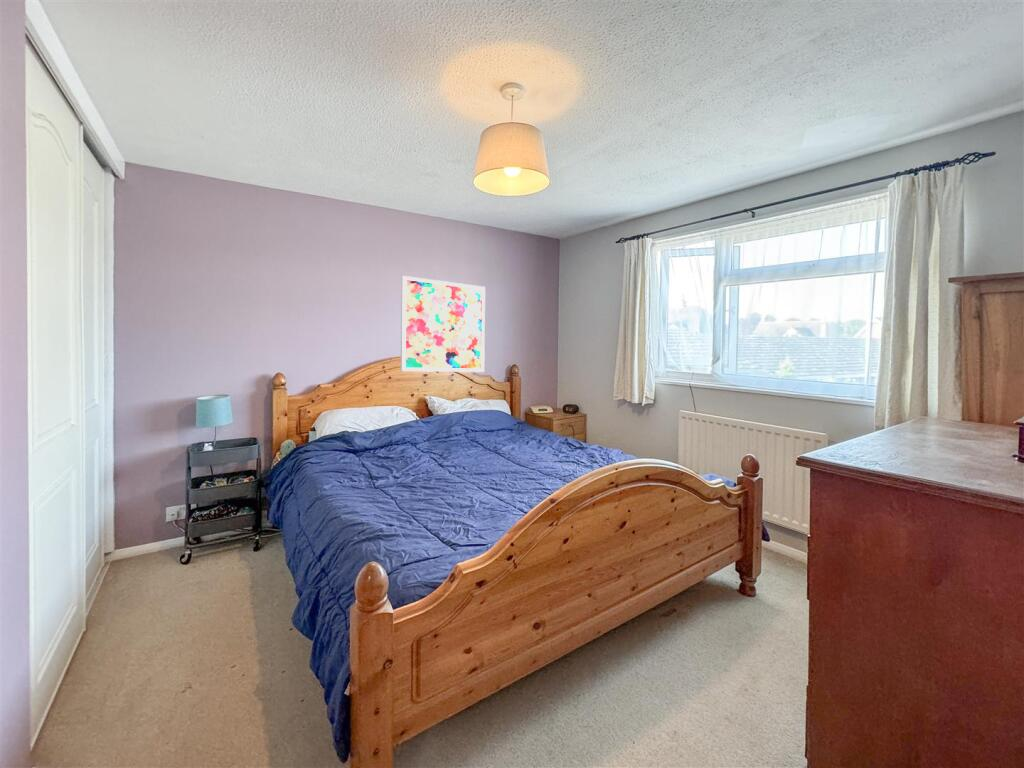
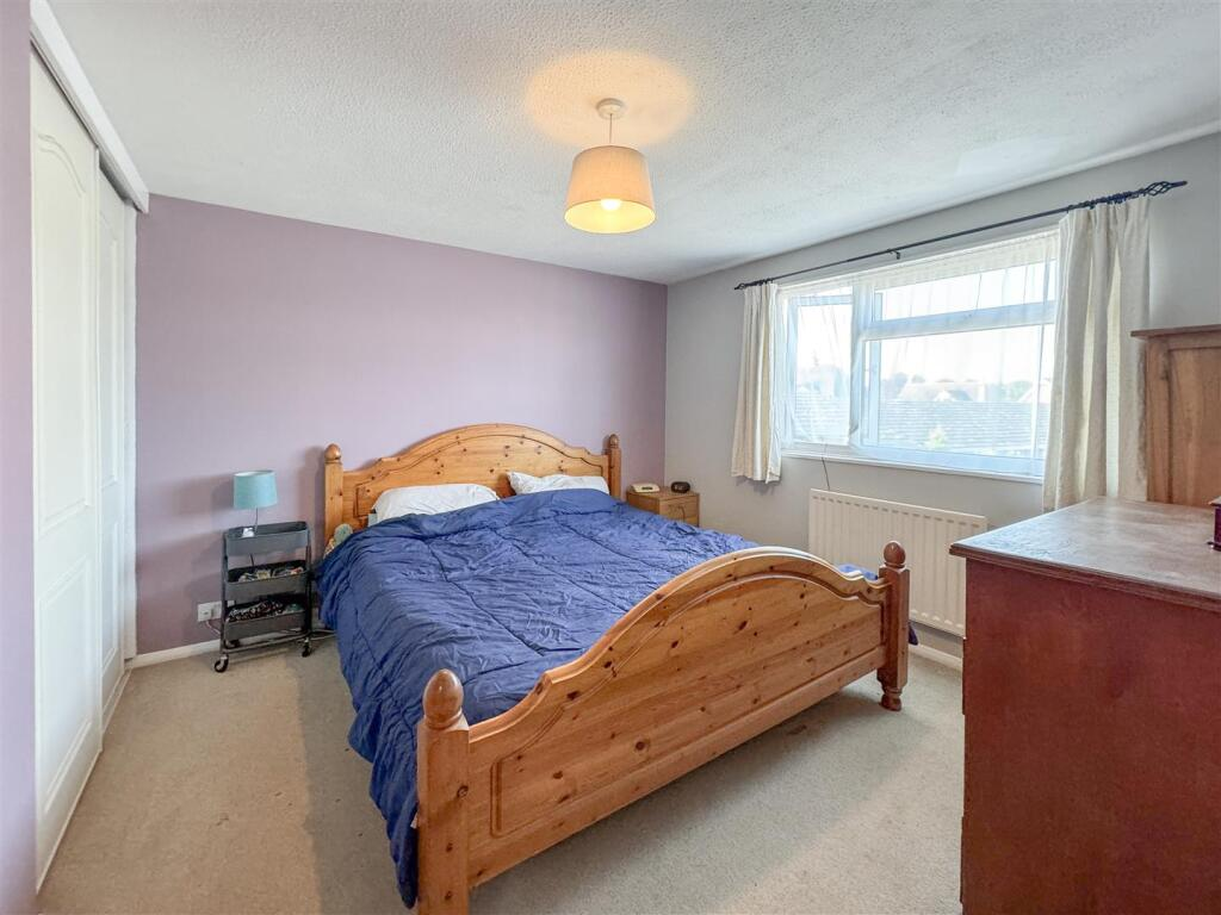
- wall art (444, 326)
